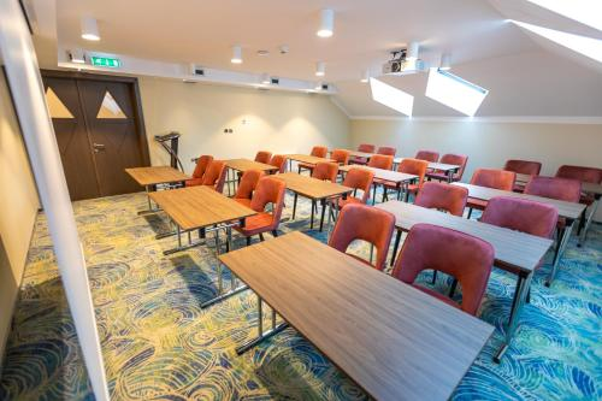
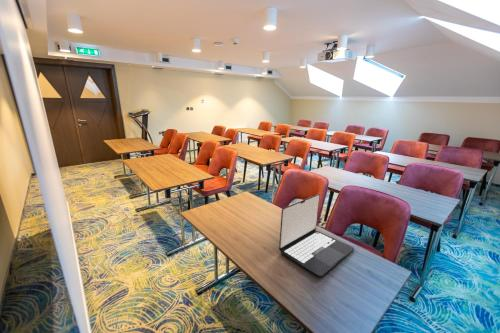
+ laptop (318, 231)
